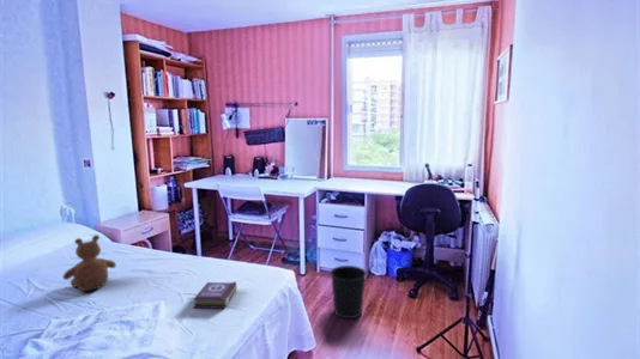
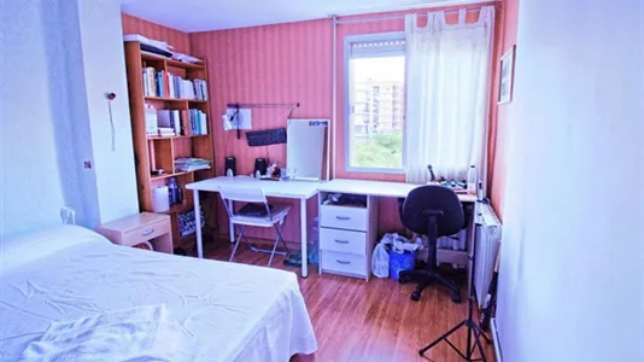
- teddy bear (87, 261)
- wastebasket (348, 292)
- book (216, 293)
